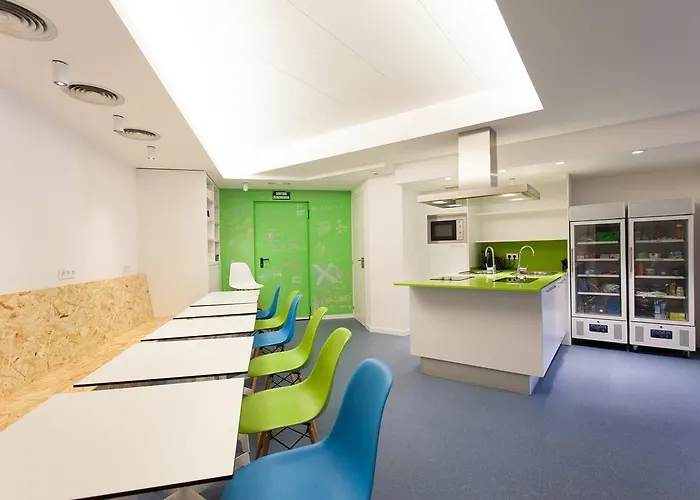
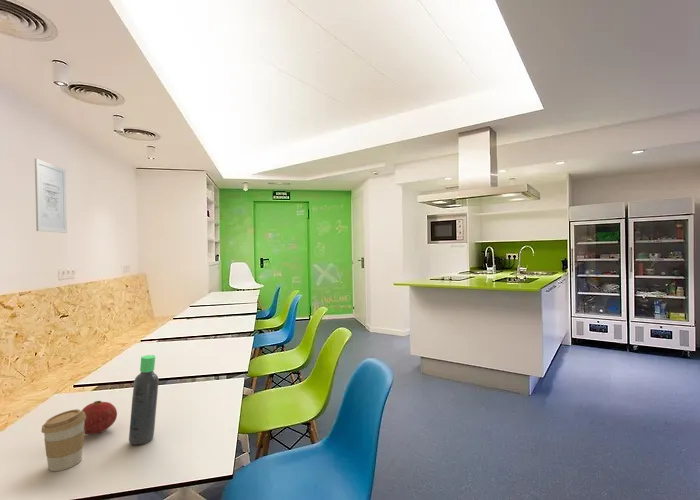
+ fruit (97, 416)
+ wall art (51, 198)
+ coffee cup (64, 438)
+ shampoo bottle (143, 398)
